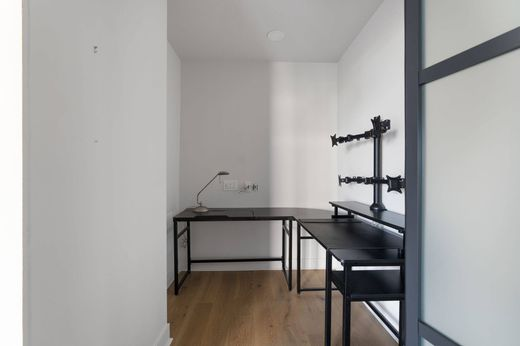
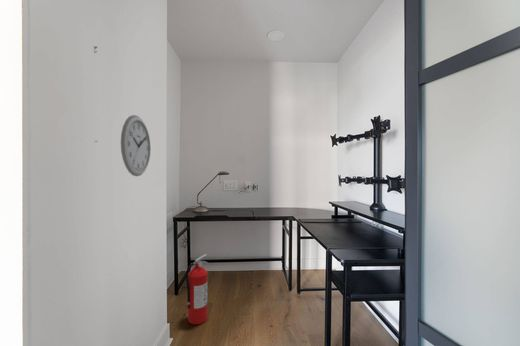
+ wall clock (138, 146)
+ fire extinguisher (197, 288)
